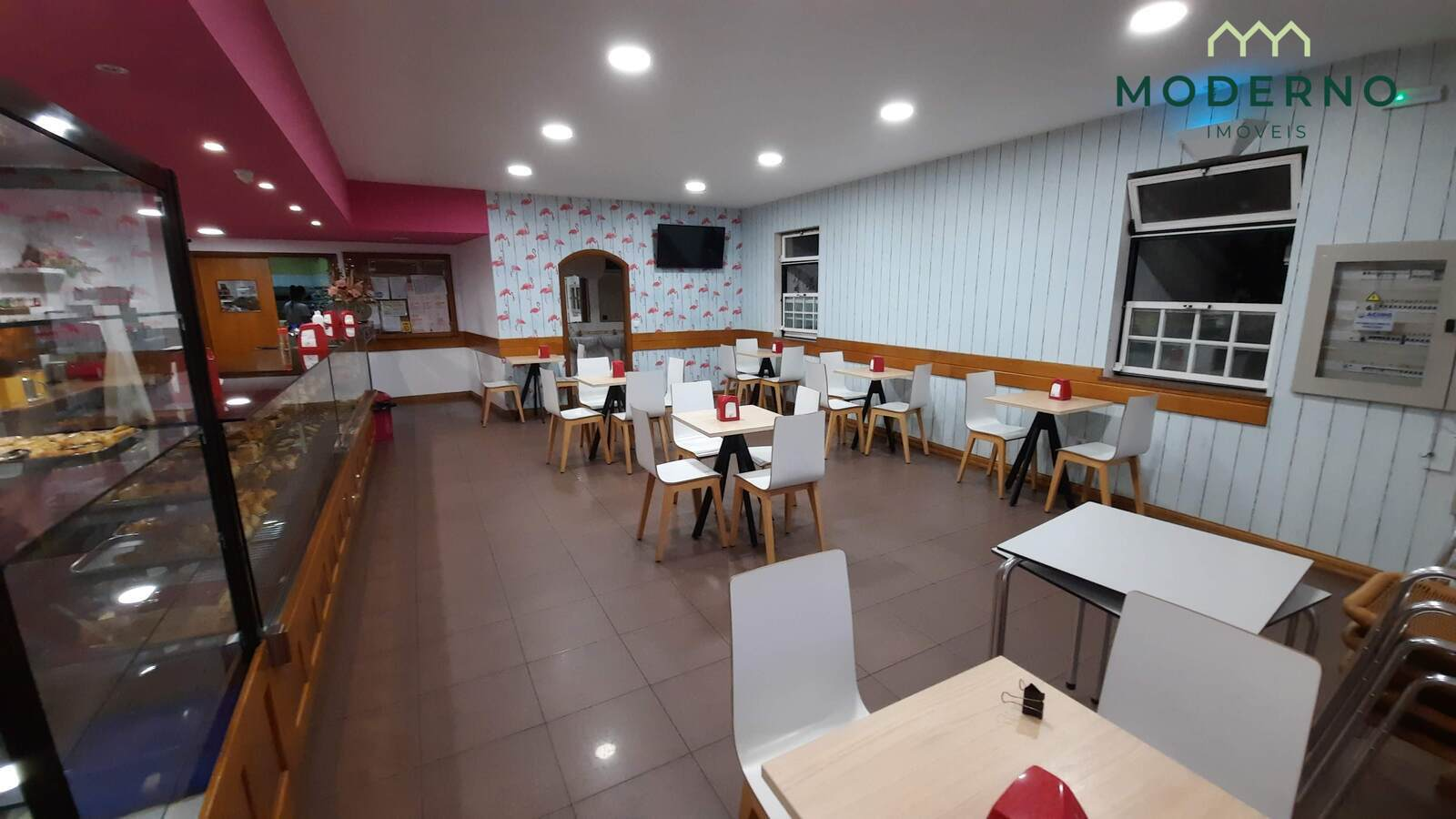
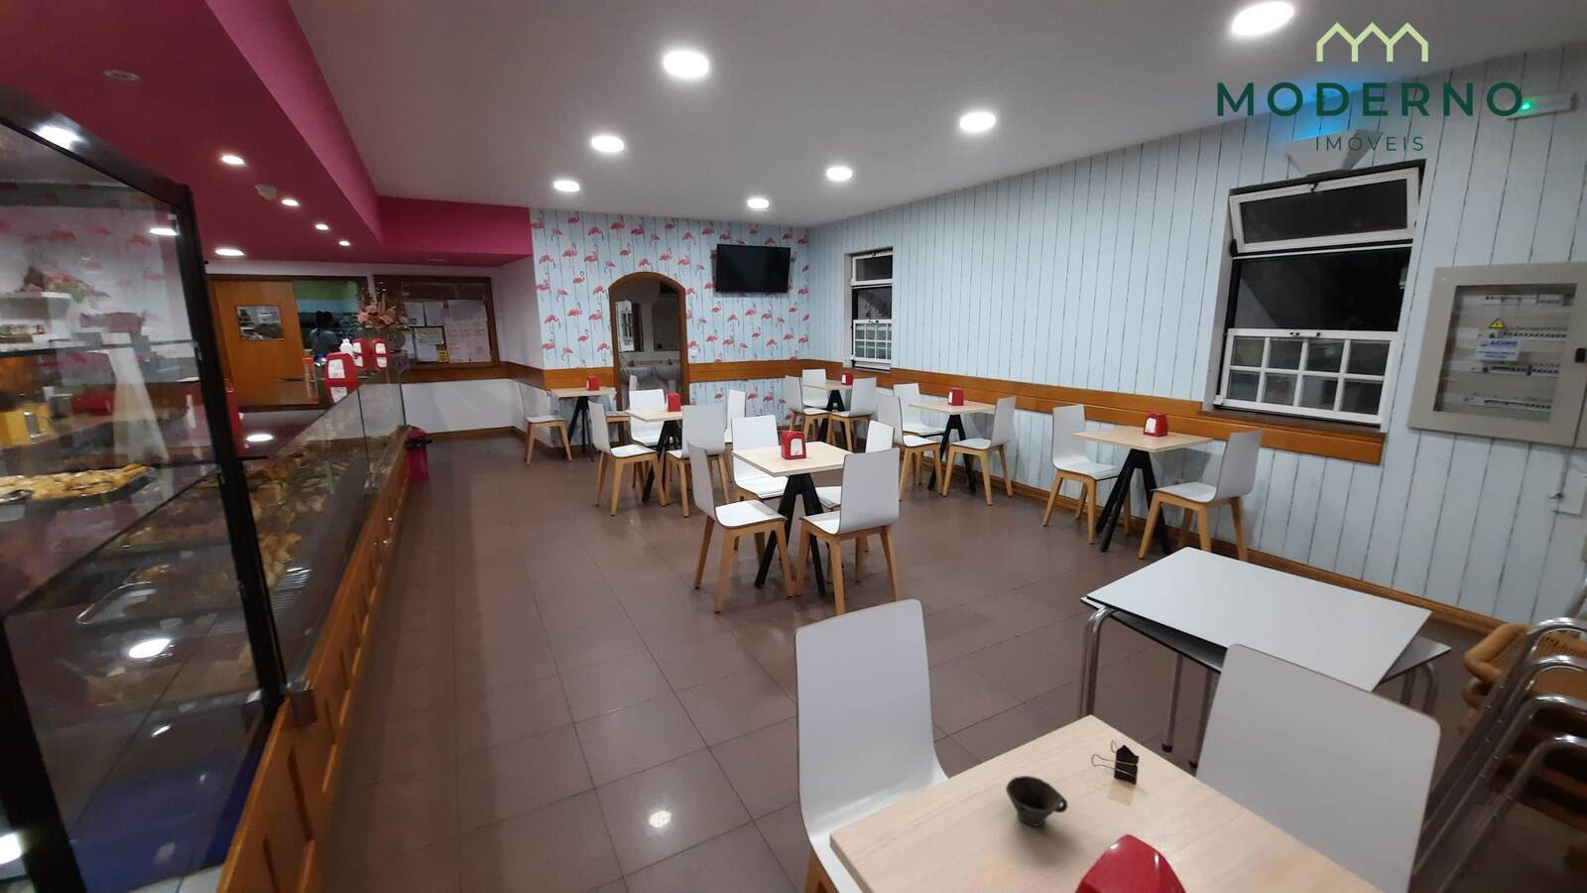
+ cup (1035, 805)
